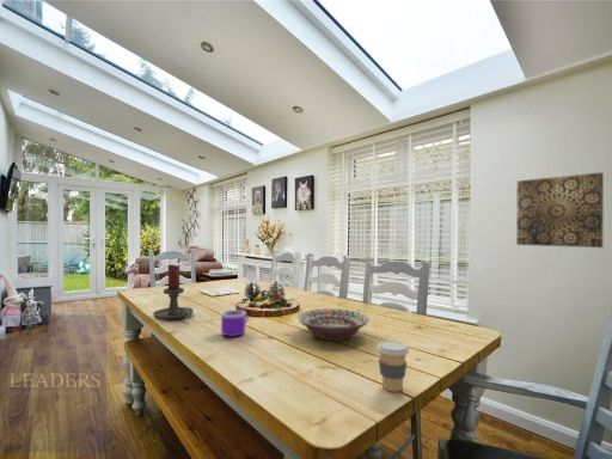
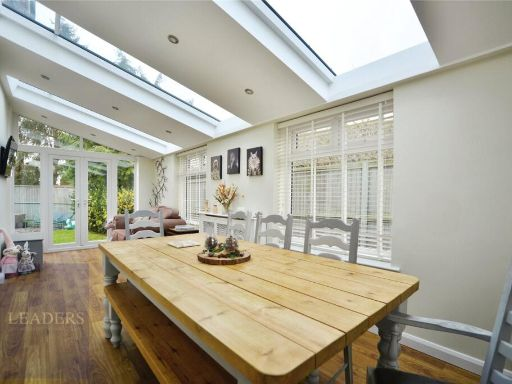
- decorative bowl (332, 325)
- candle holder (176, 290)
- wall art (556, 212)
- mug (235, 322)
- coffee cup (392, 366)
